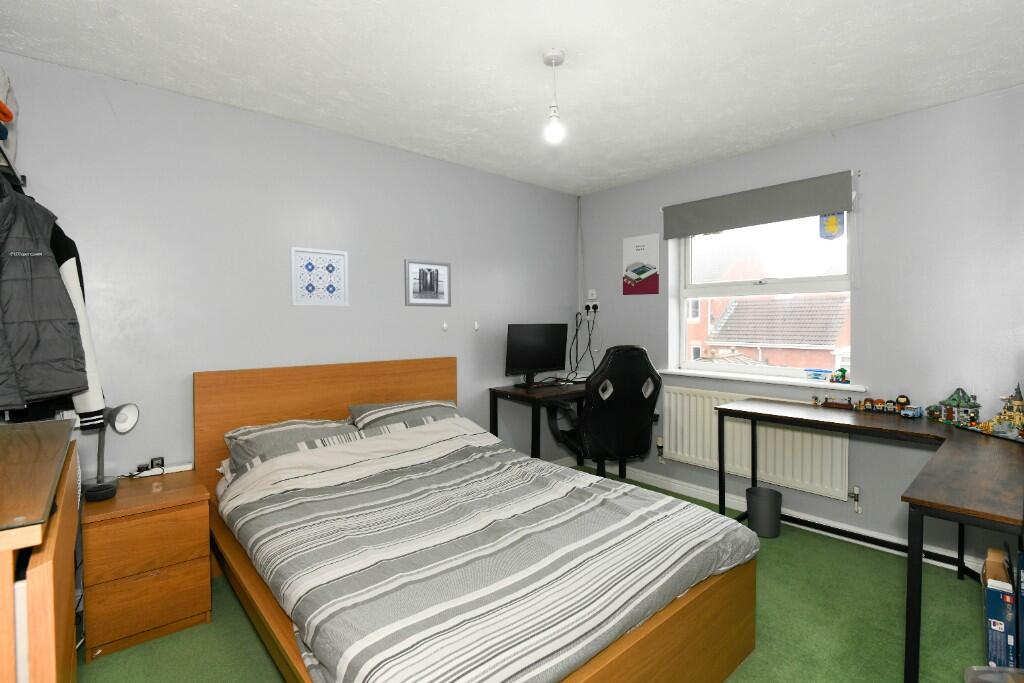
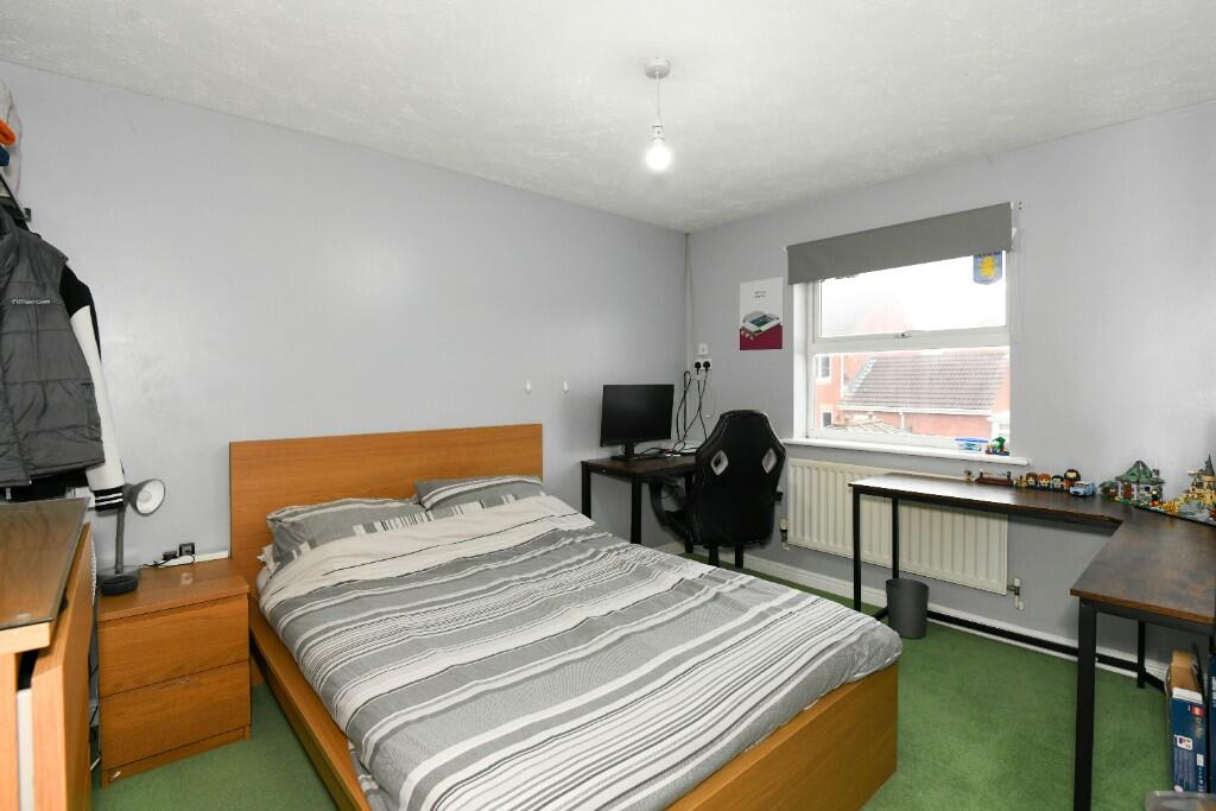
- wall art (428, 283)
- wall art (320, 277)
